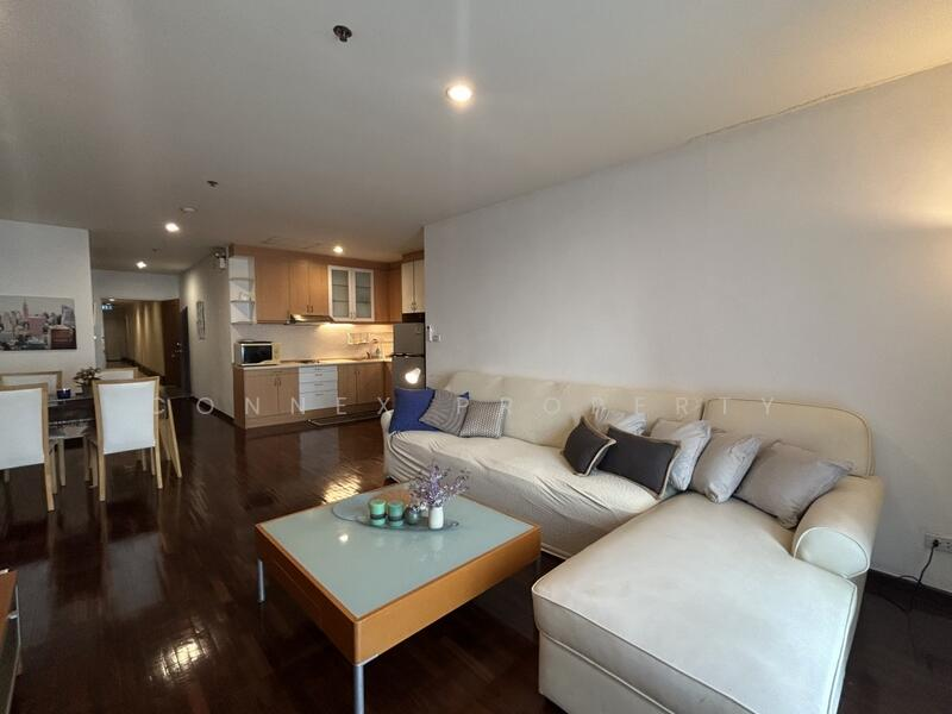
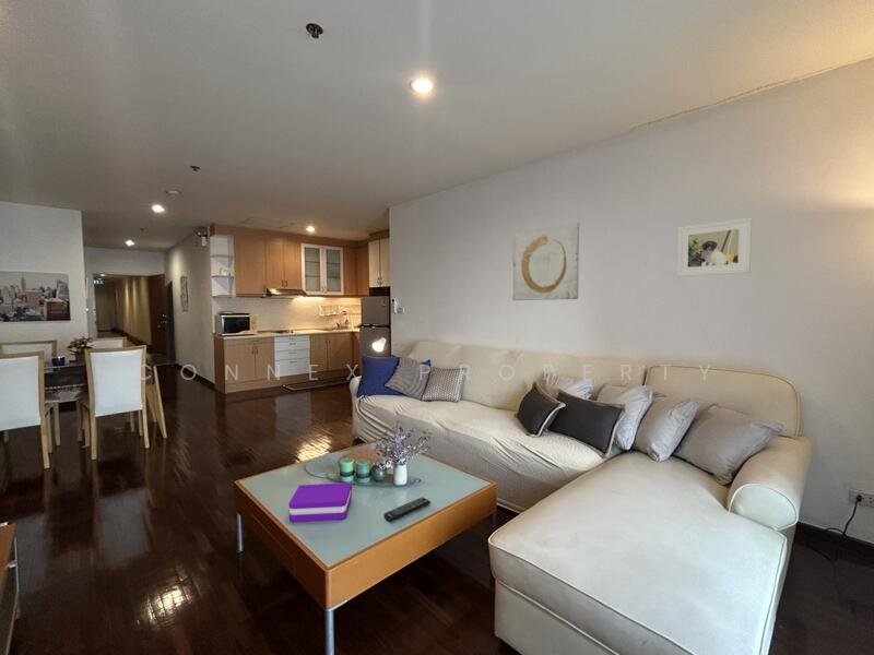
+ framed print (712, 249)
+ book (321, 500)
+ remote control (408, 509)
+ wall art (543, 264)
